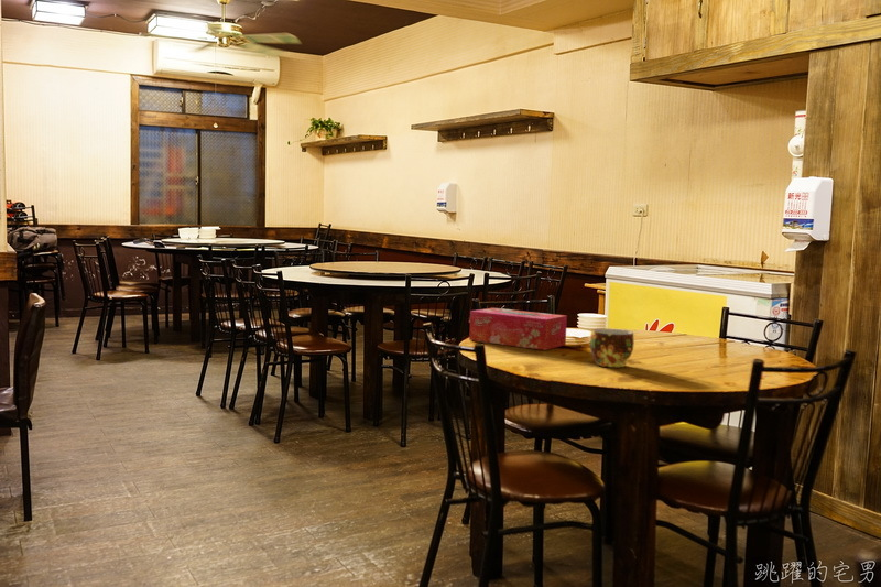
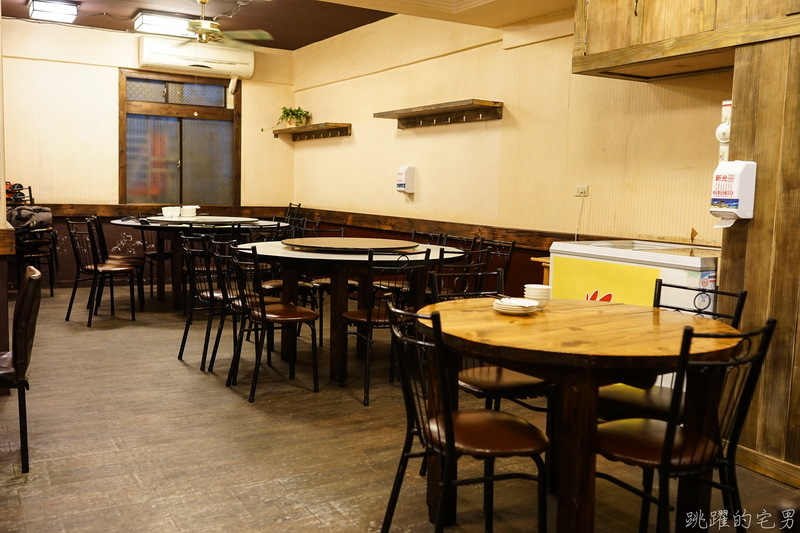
- cup (613, 348)
- tissue box (518, 327)
